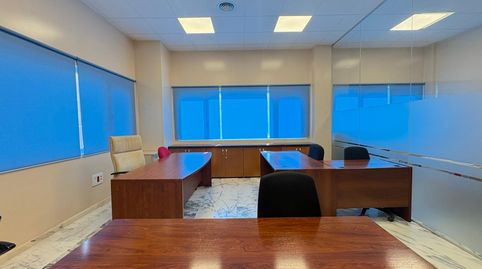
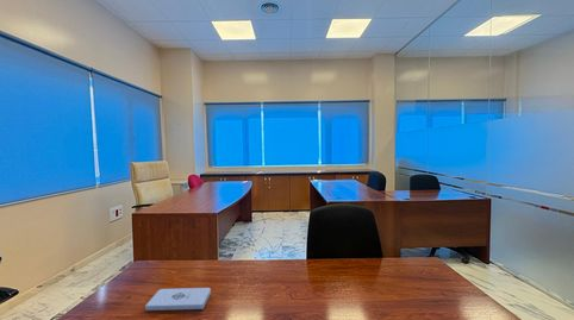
+ notepad (180, 297)
